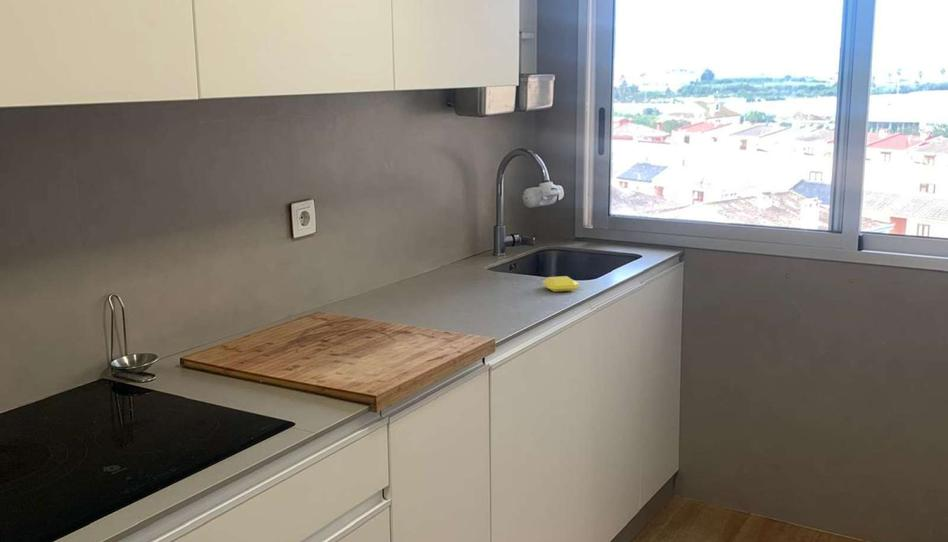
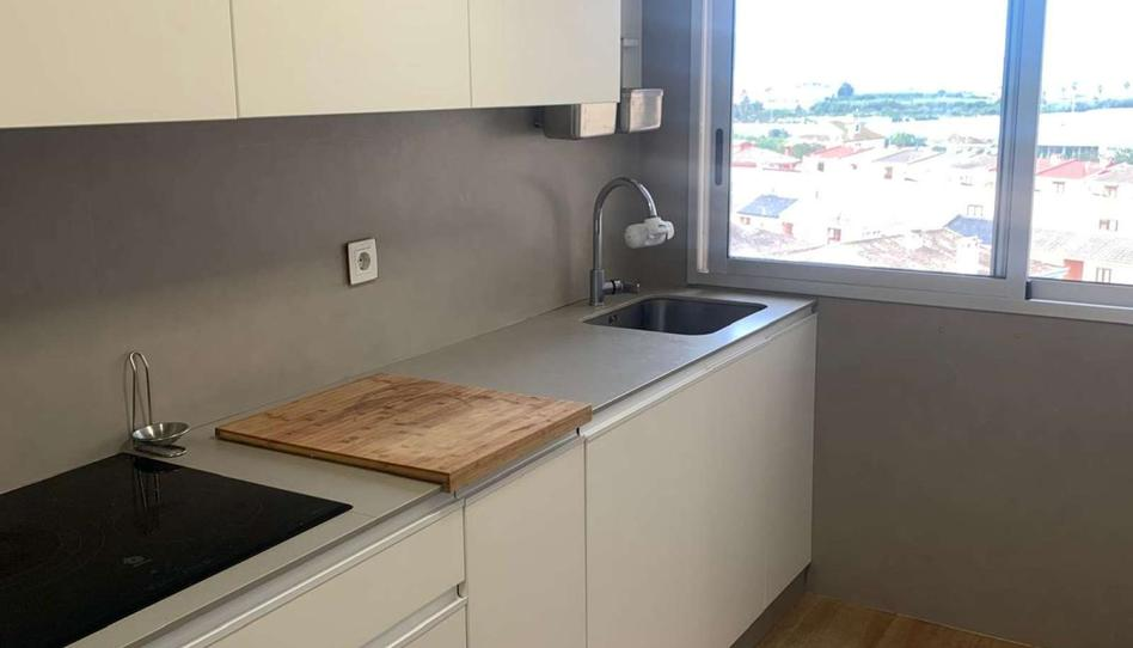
- soap bar (560, 283)
